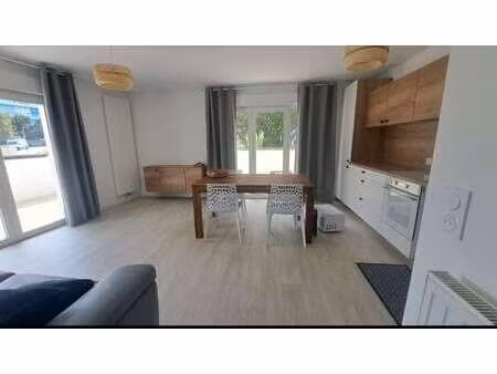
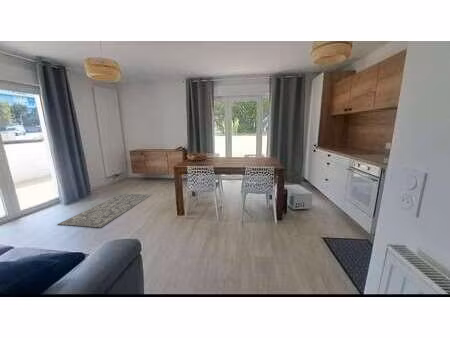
+ rug (113, 206)
